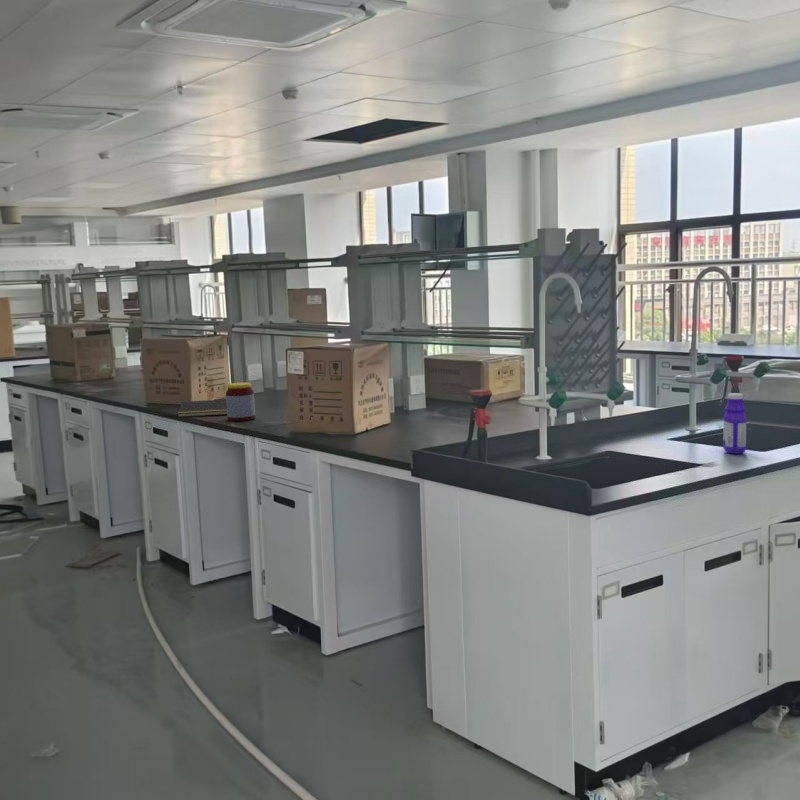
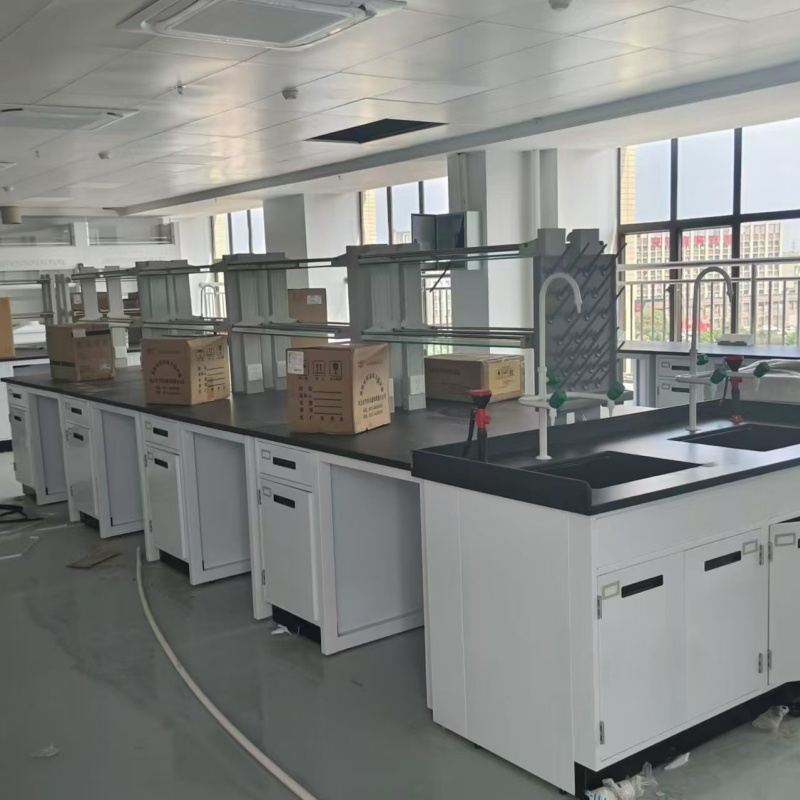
- bottle (734, 423)
- notepad (206, 407)
- jar (240, 401)
